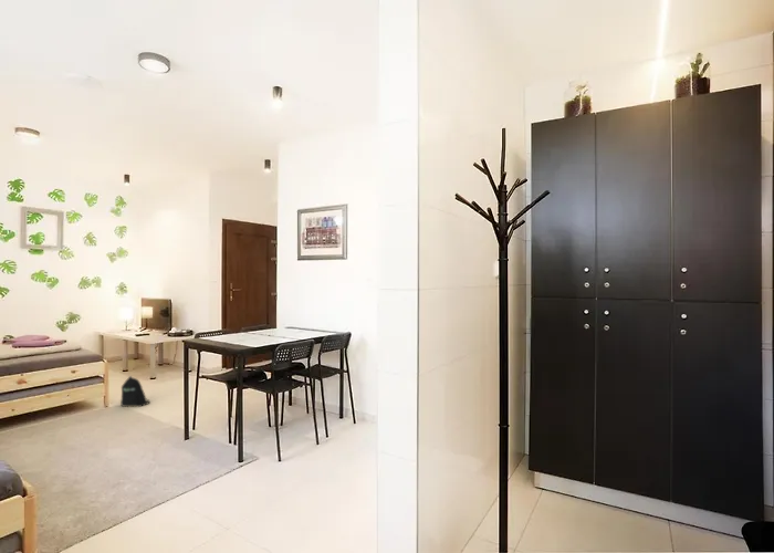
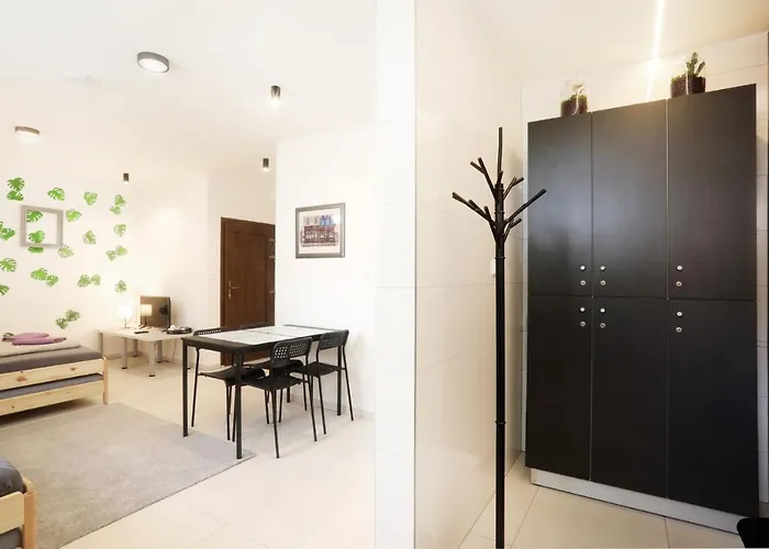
- backpack (134, 389)
